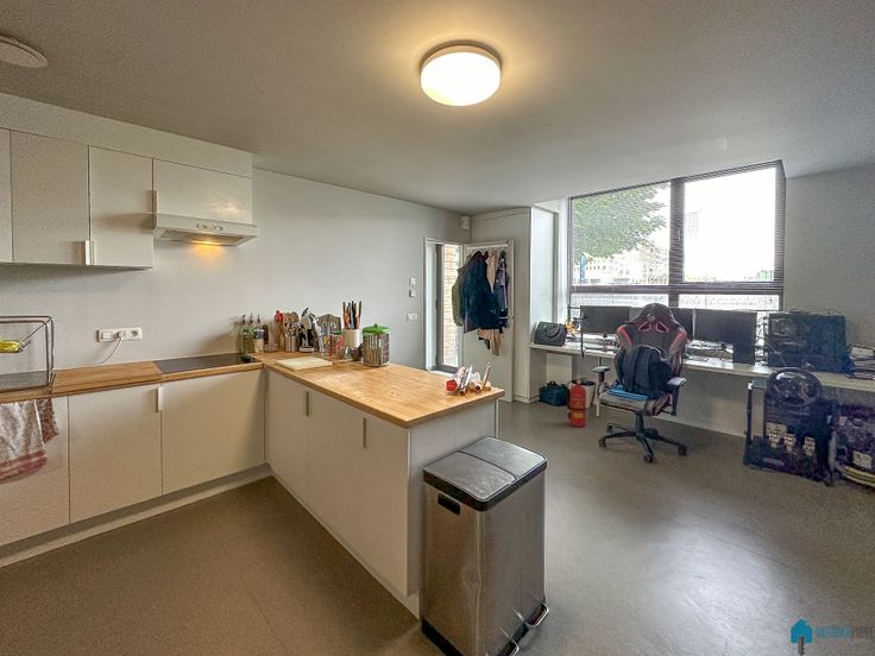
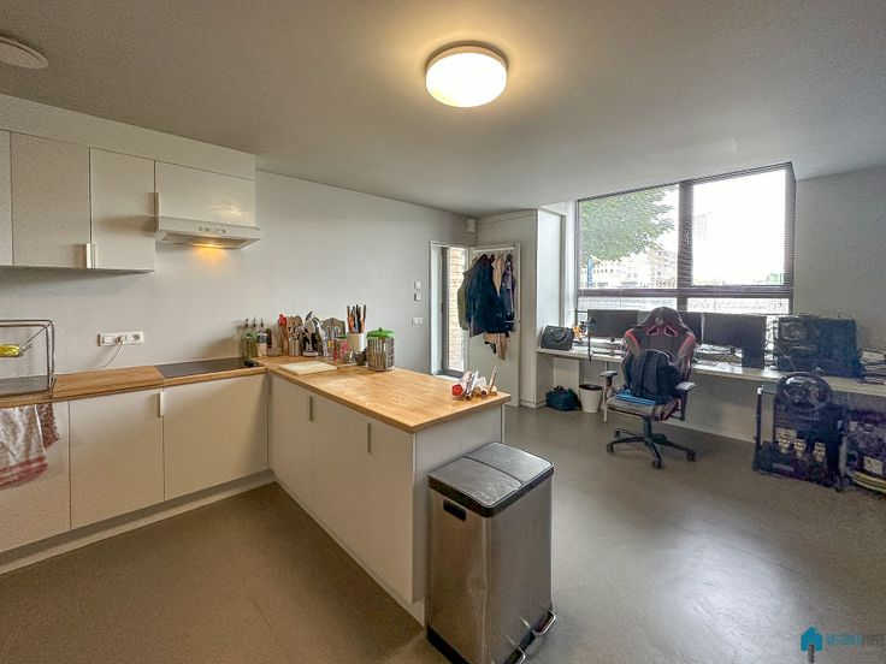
- fire extinguisher (577, 400)
